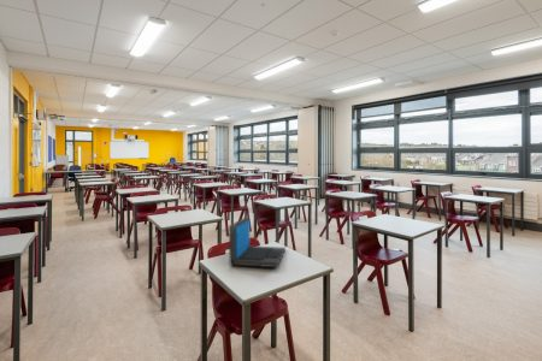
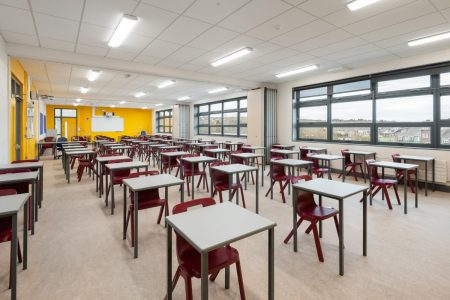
- laptop (259, 247)
